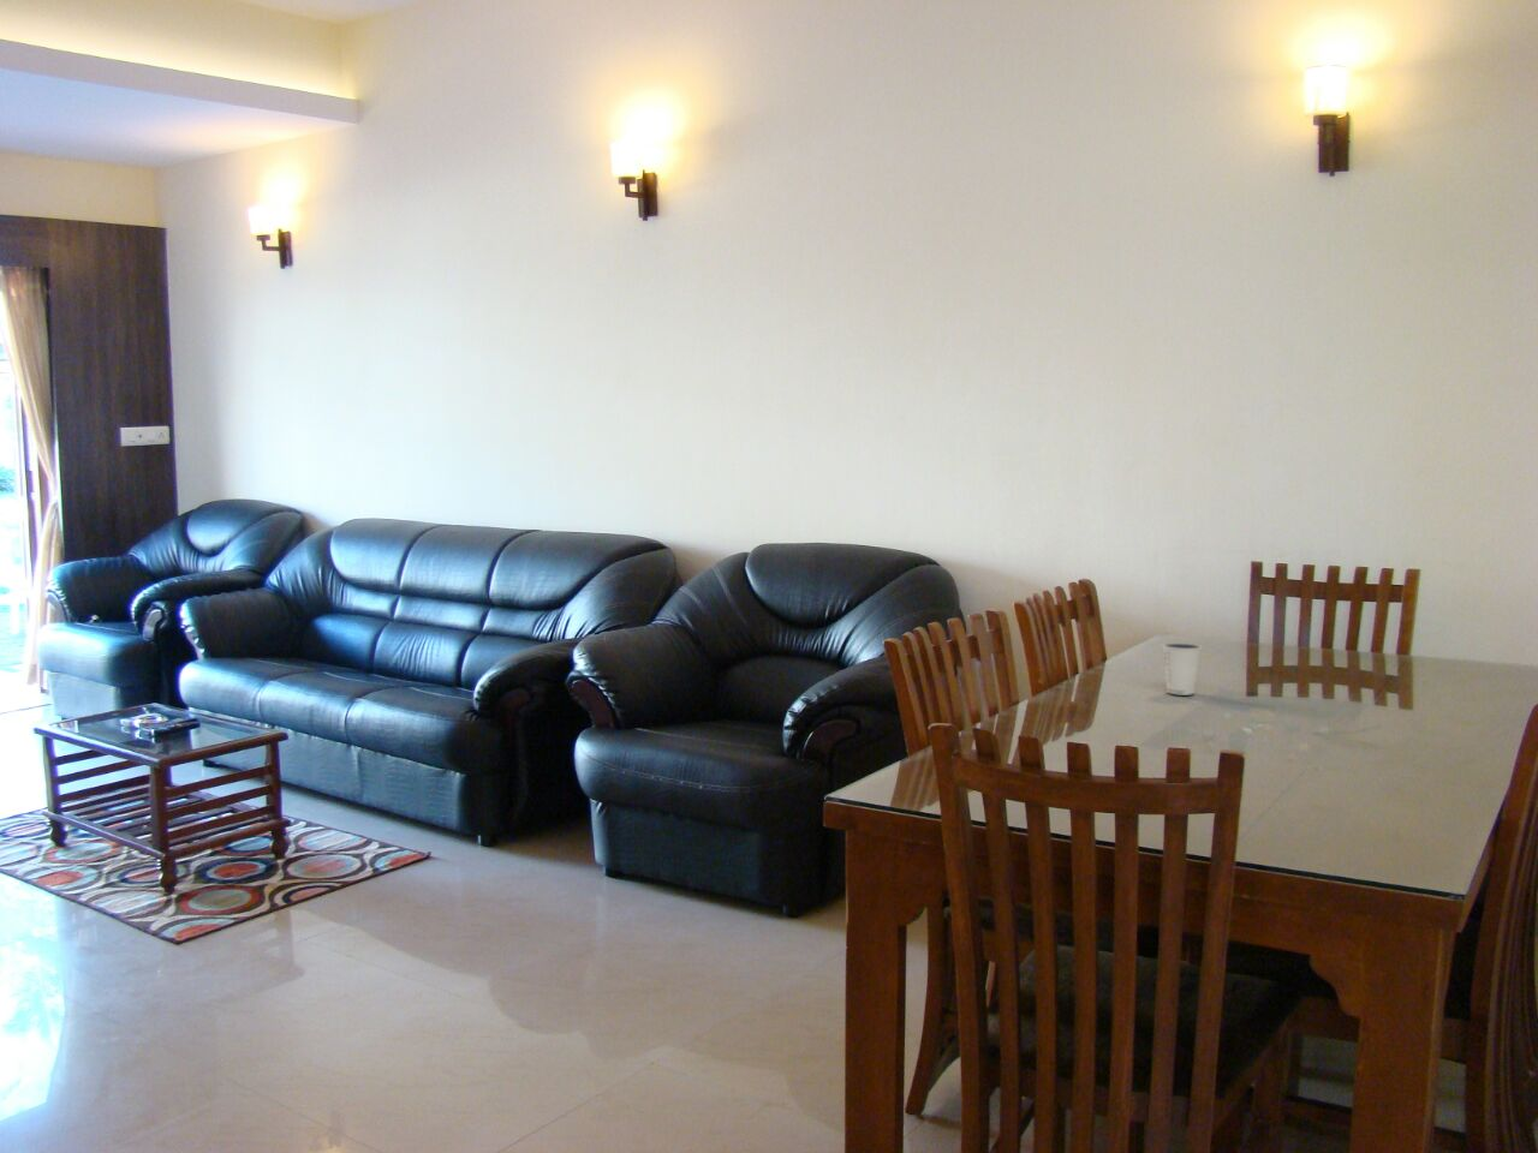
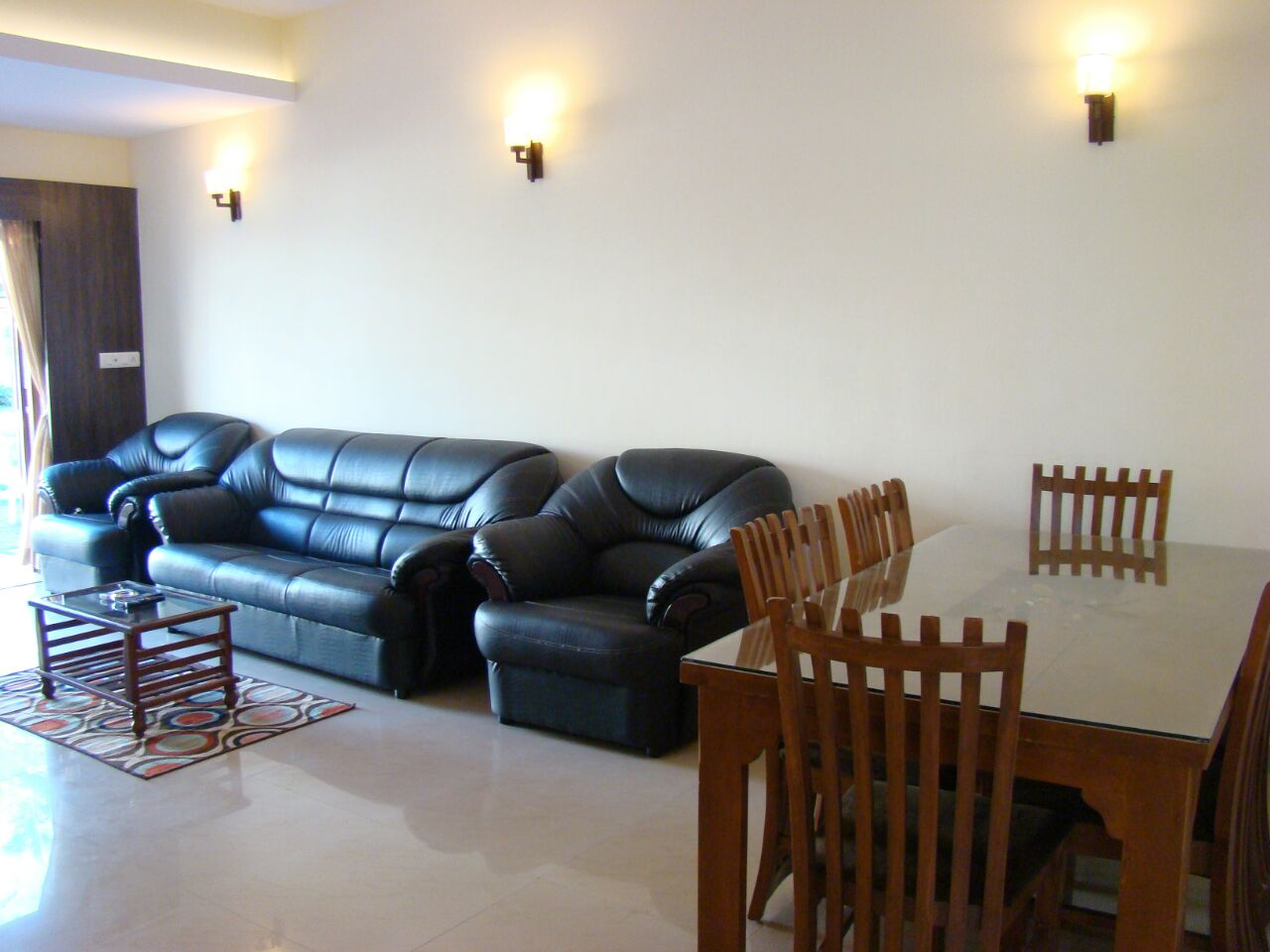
- dixie cup (1181, 669)
